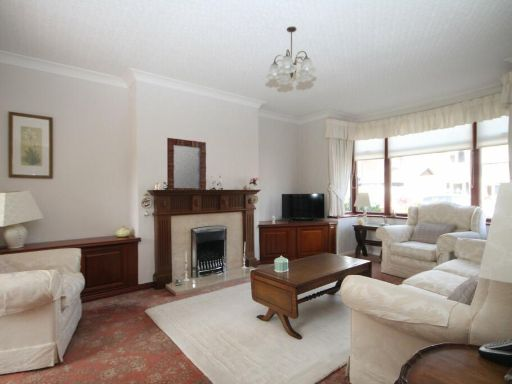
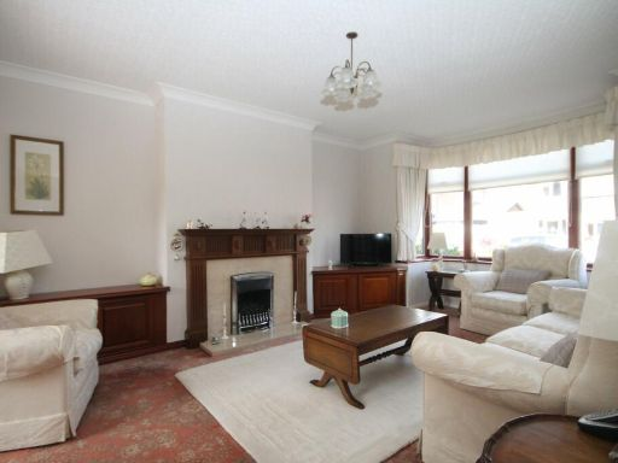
- home mirror (187, 167)
